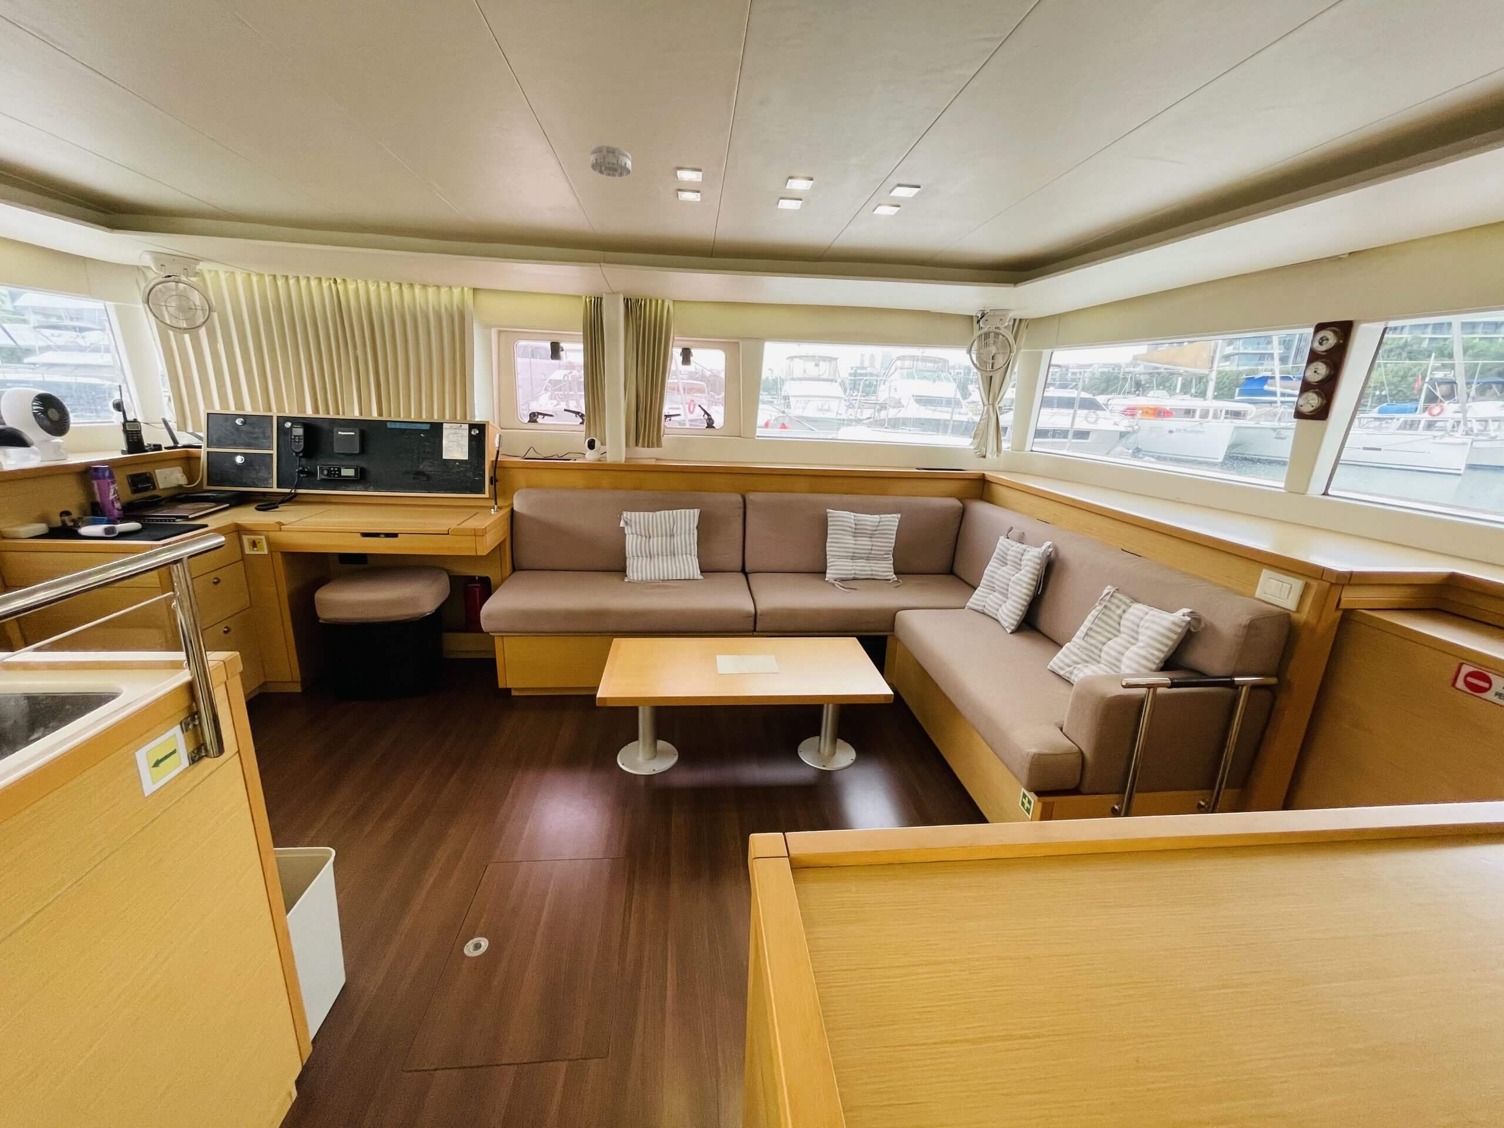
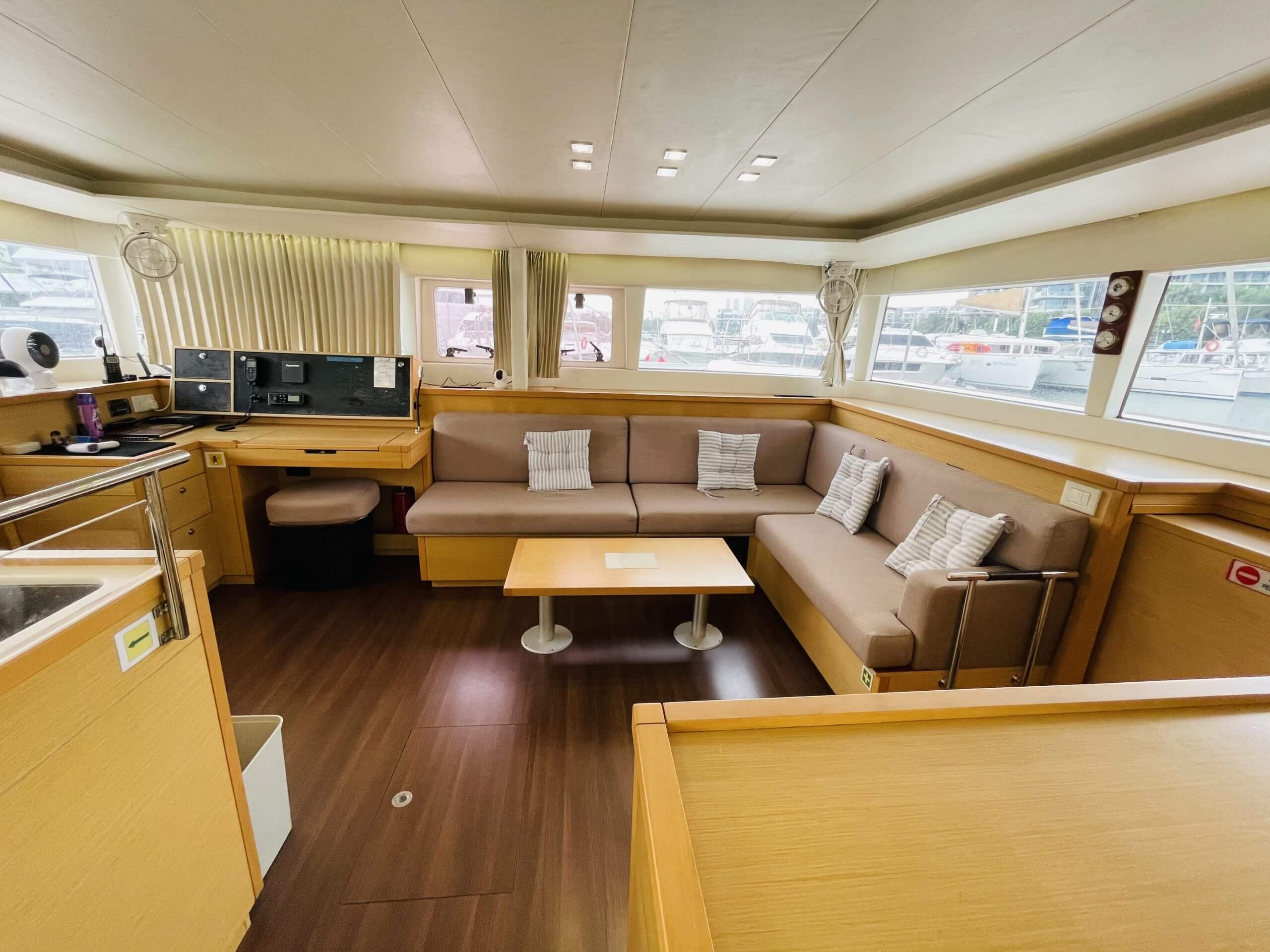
- smoke detector (610, 160)
